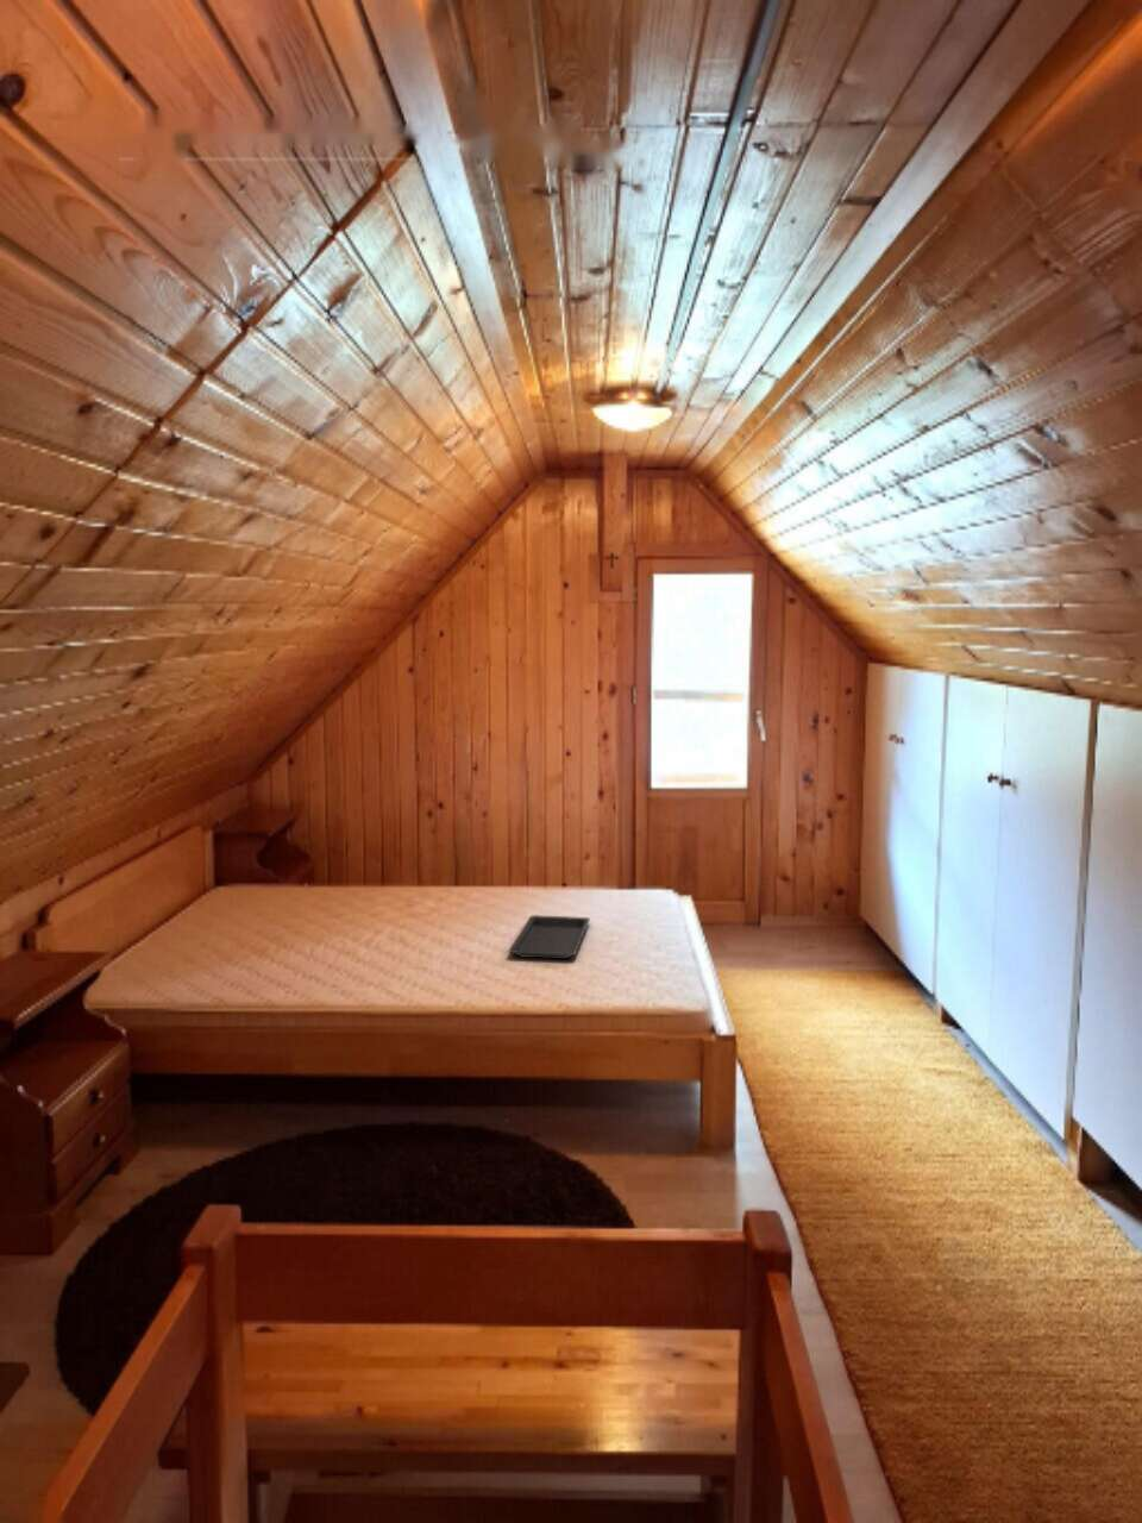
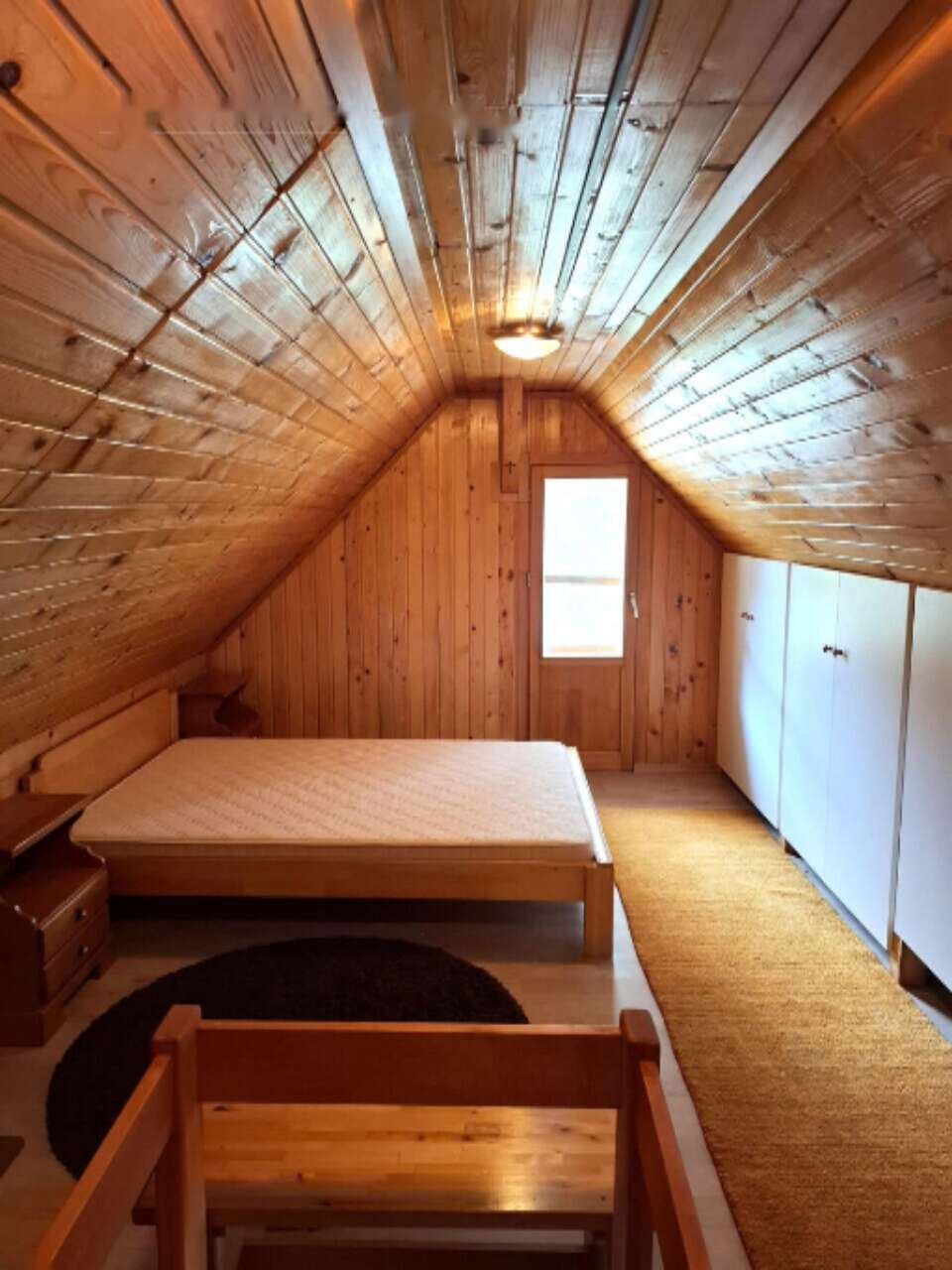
- serving tray (551, 937)
